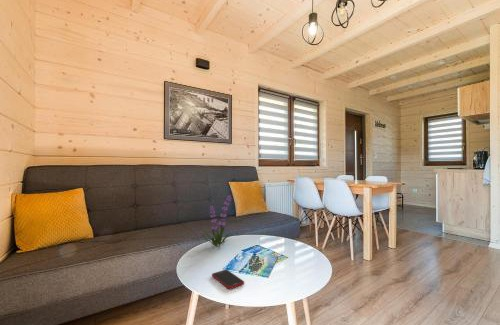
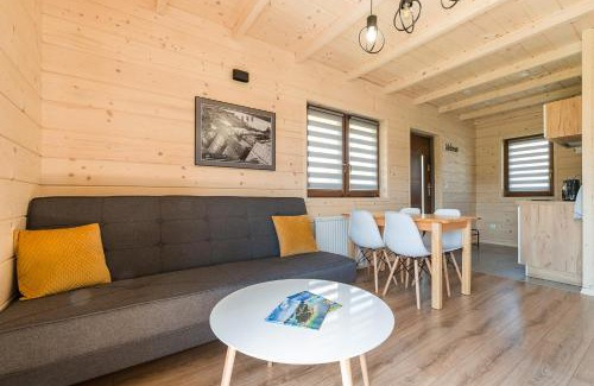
- plant (219, 221)
- cell phone (227, 278)
